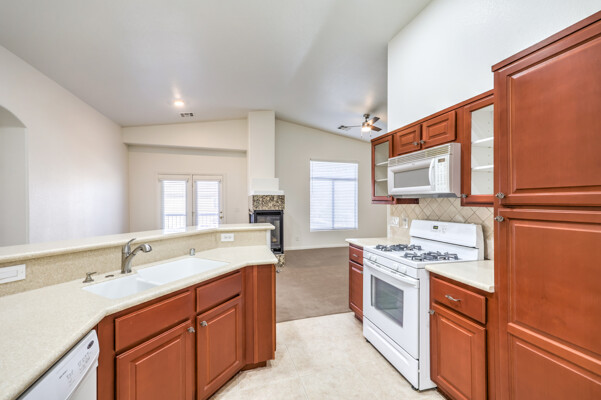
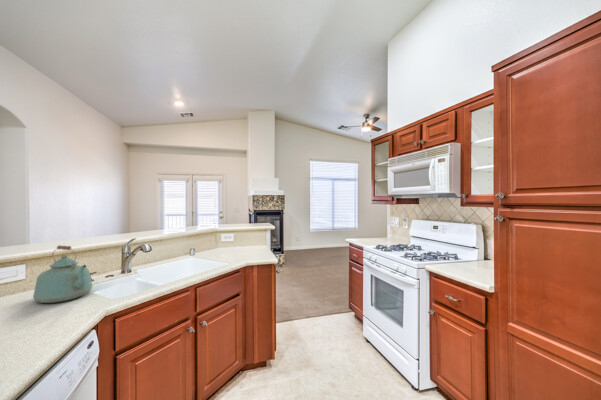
+ kettle (67, 271)
